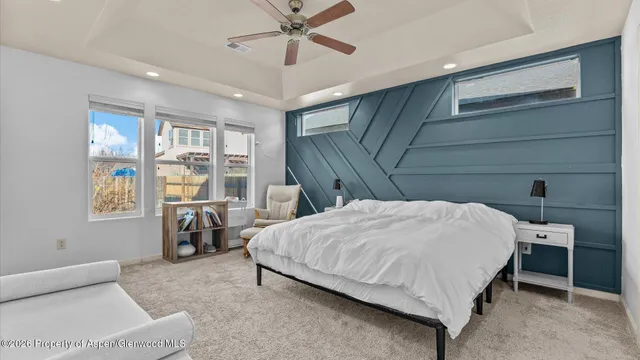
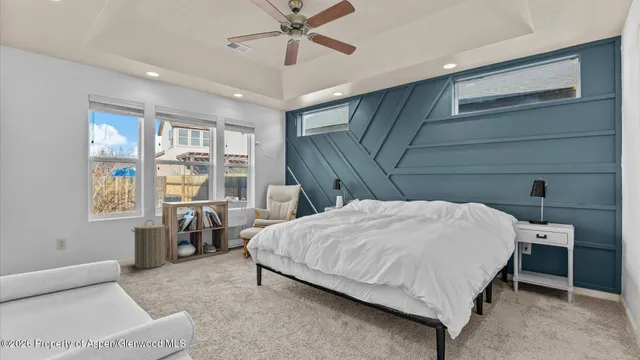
+ laundry hamper (150, 242)
